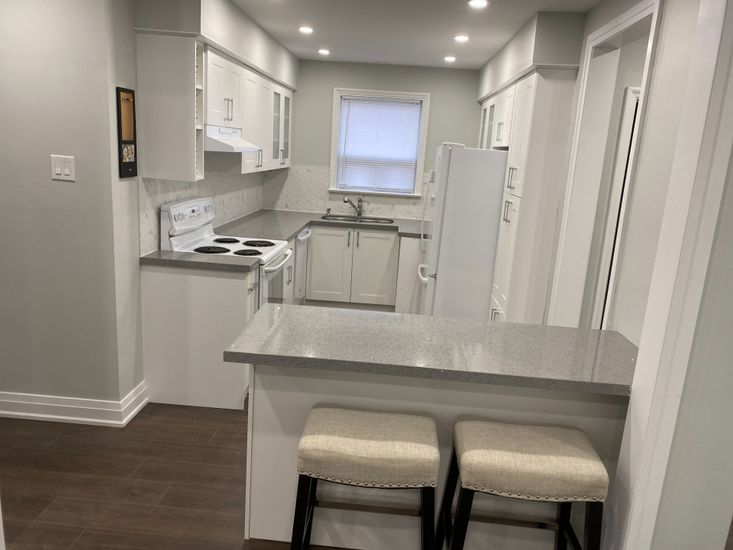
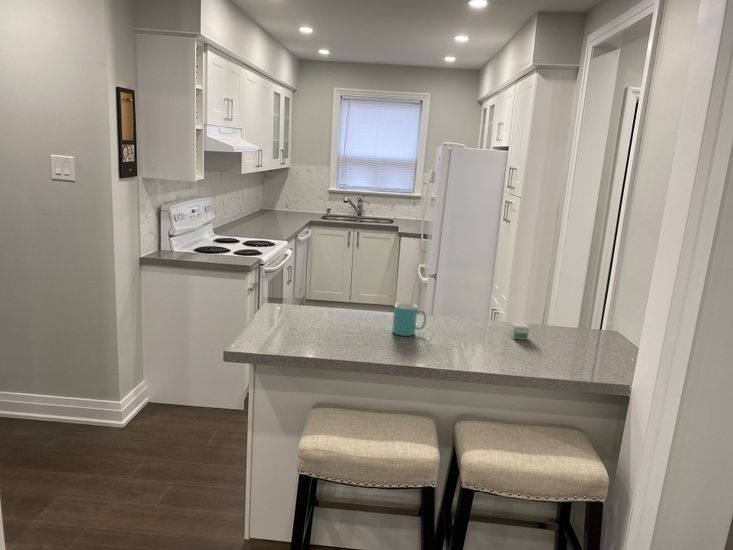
+ small box (519, 330)
+ mug (409, 319)
